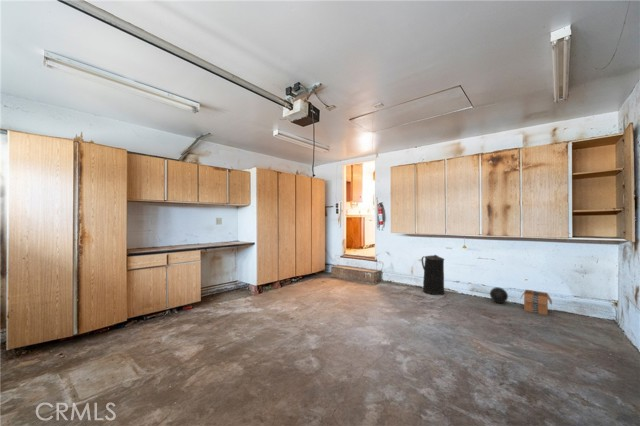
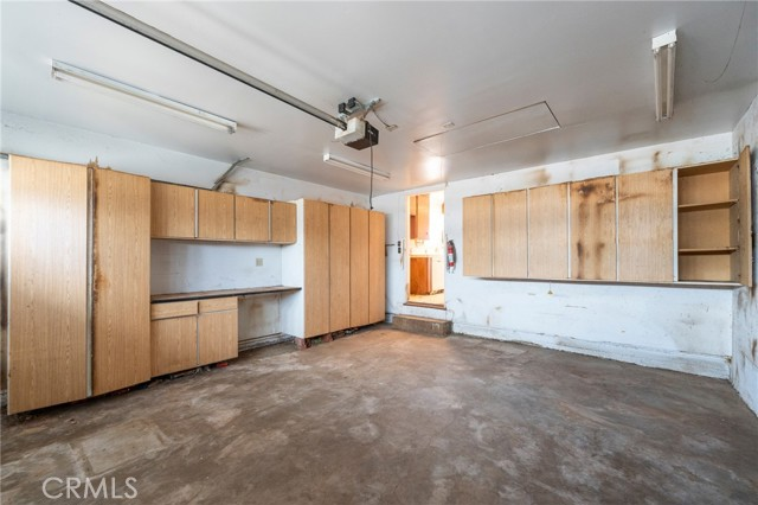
- ball (498, 295)
- trash can (431, 273)
- cardboard box (535, 301)
